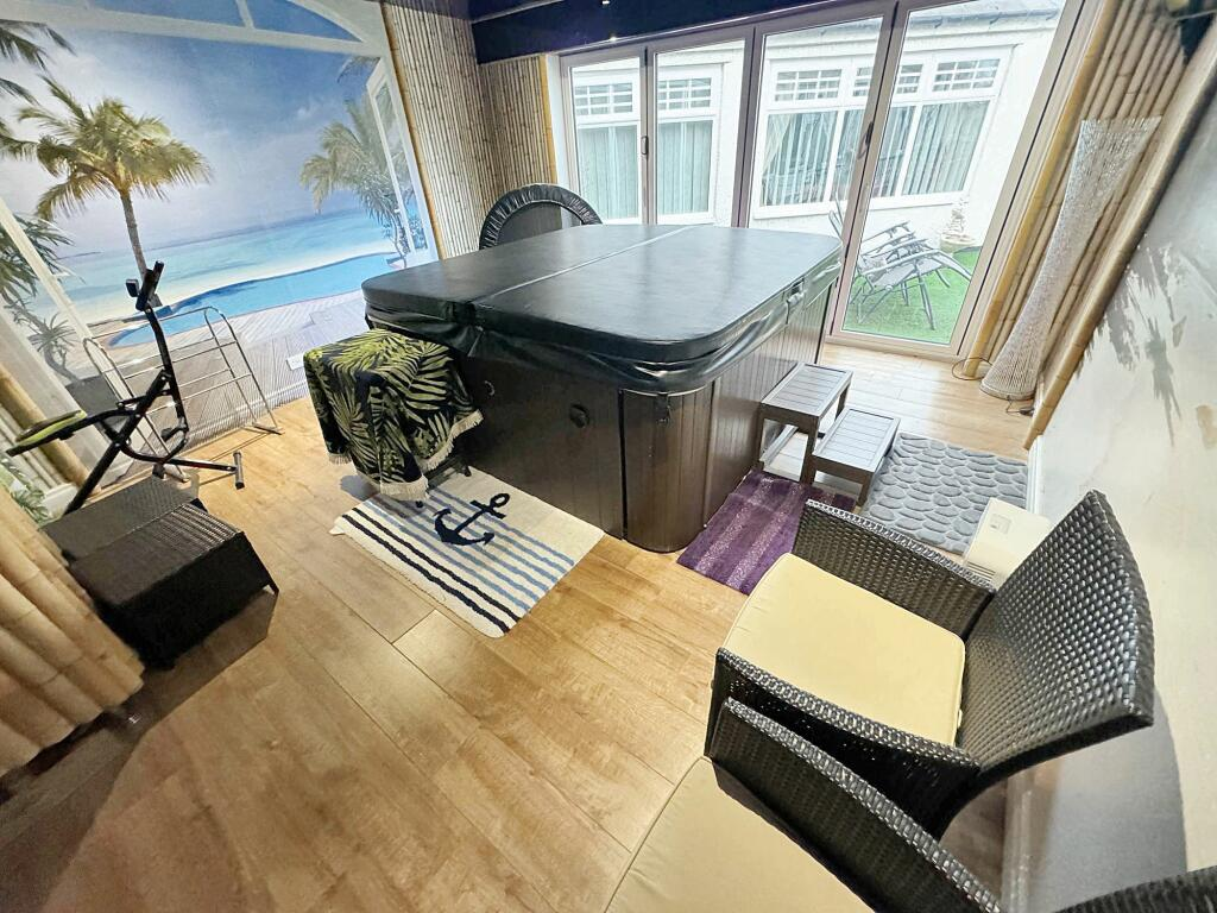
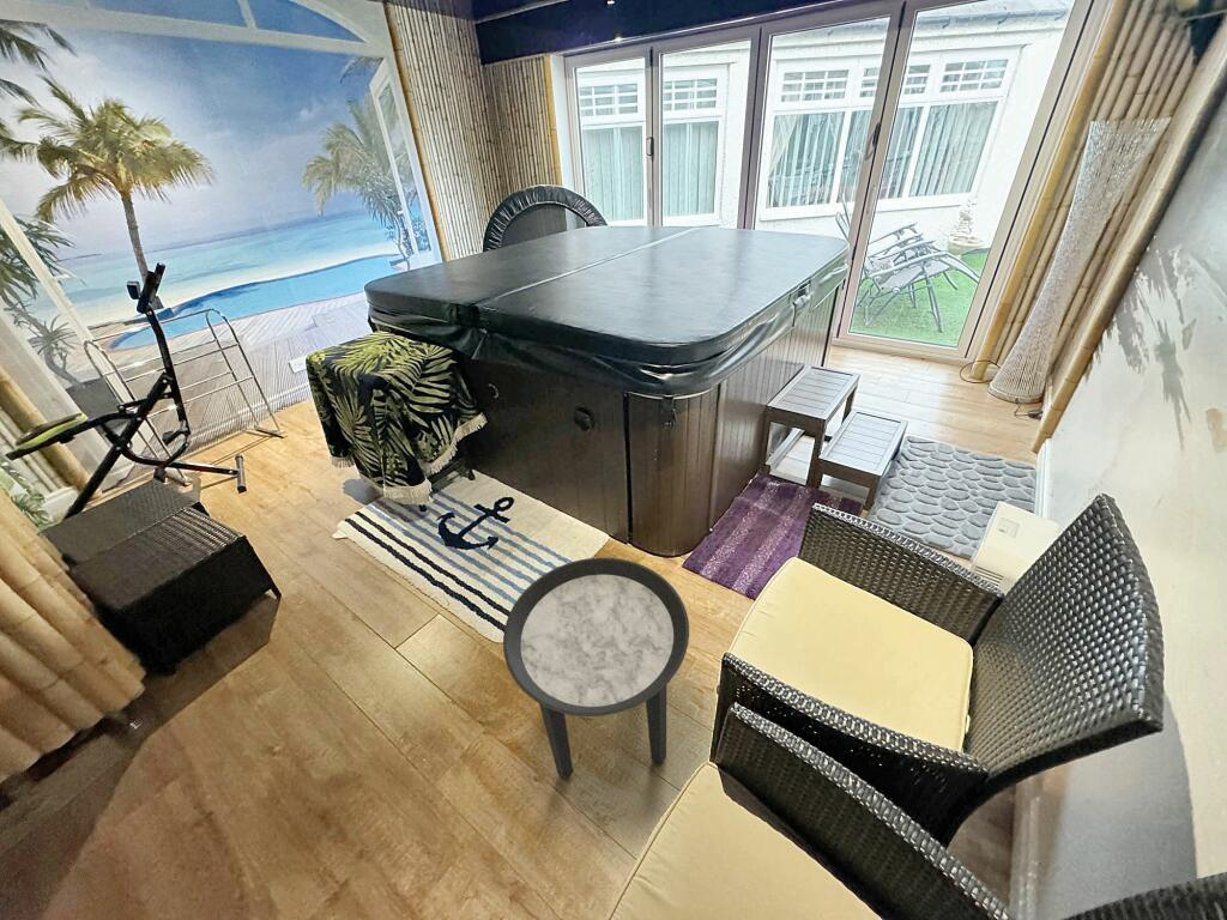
+ side table (602, 676)
